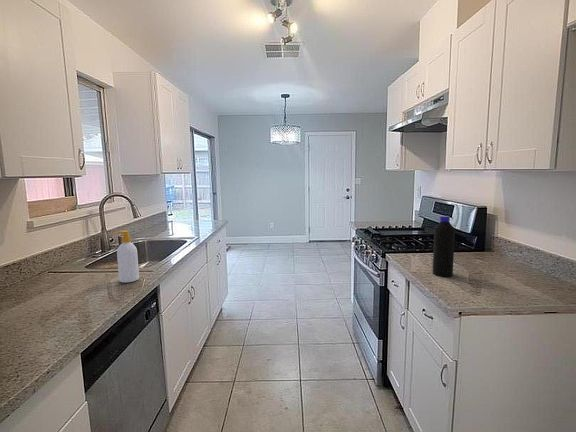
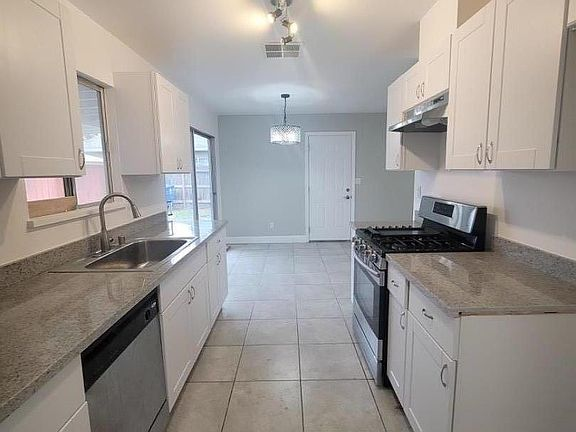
- soap bottle (126, 255)
- bottle (443, 245)
